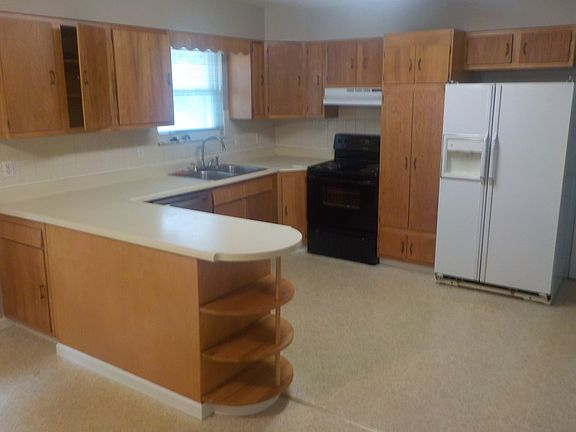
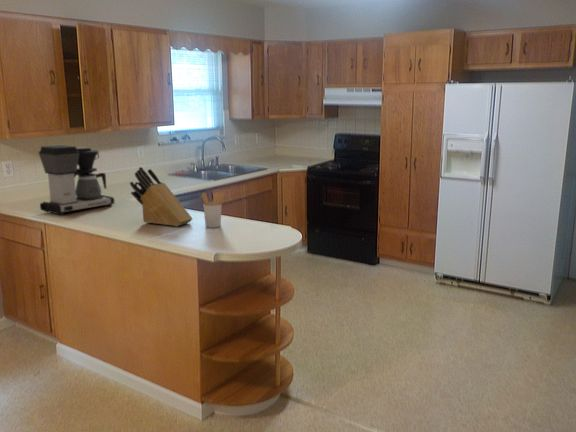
+ utensil holder (215, 208)
+ knife block (160, 195)
+ coffee maker (78, 177)
